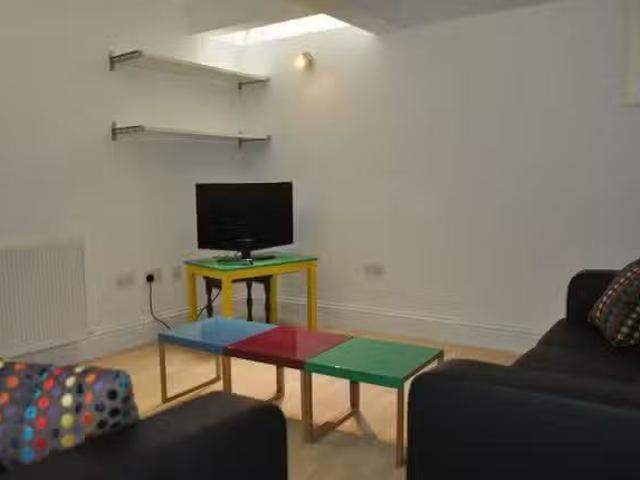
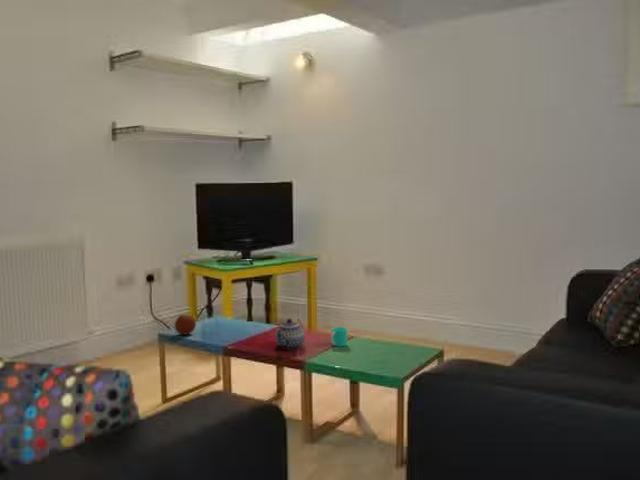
+ fruit (185, 324)
+ cup (337, 337)
+ teapot (290, 332)
